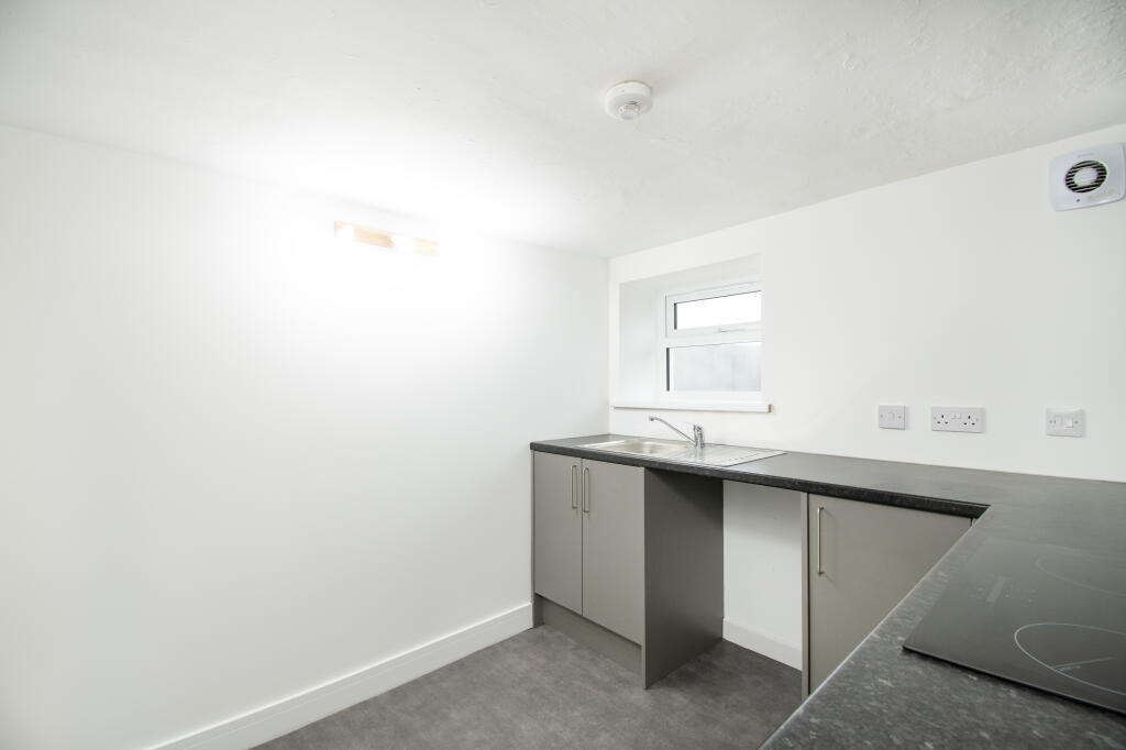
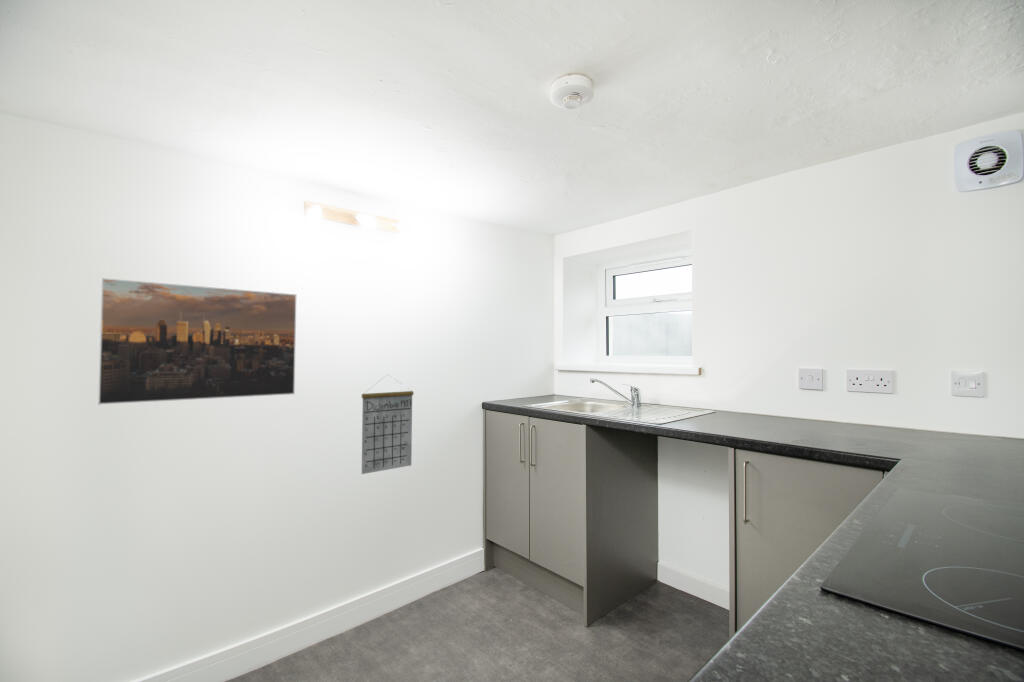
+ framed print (208, 342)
+ calendar (388, 421)
